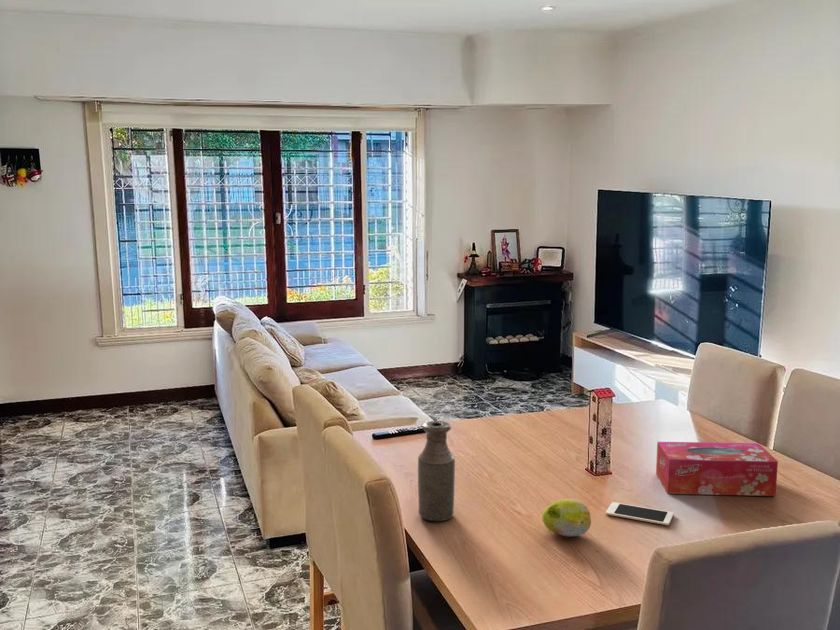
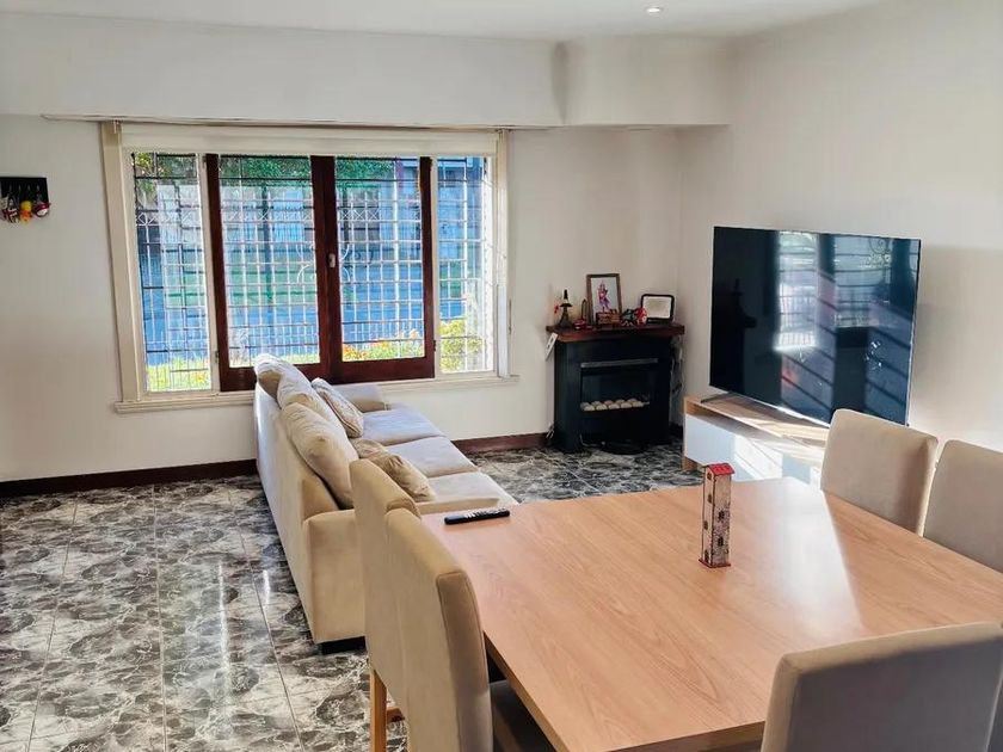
- cell phone (639, 513)
- bottle (436, 470)
- tissue box (714, 467)
- fruit (565, 517)
